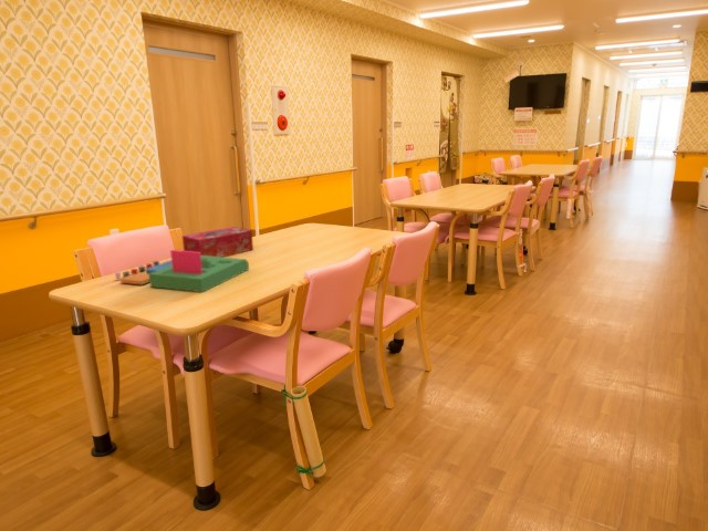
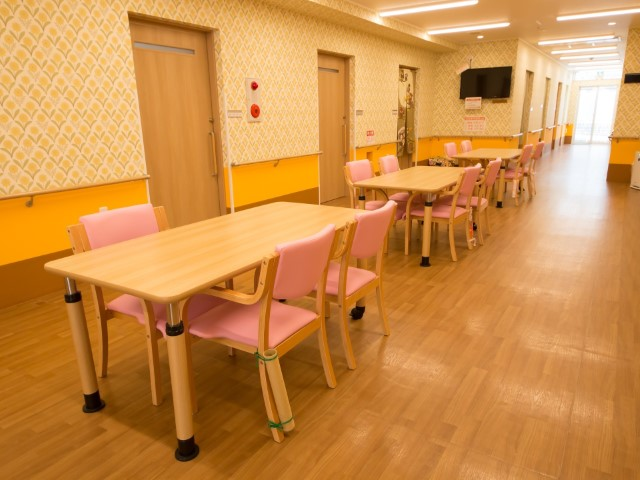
- board game (178, 260)
- tissue box (218, 242)
